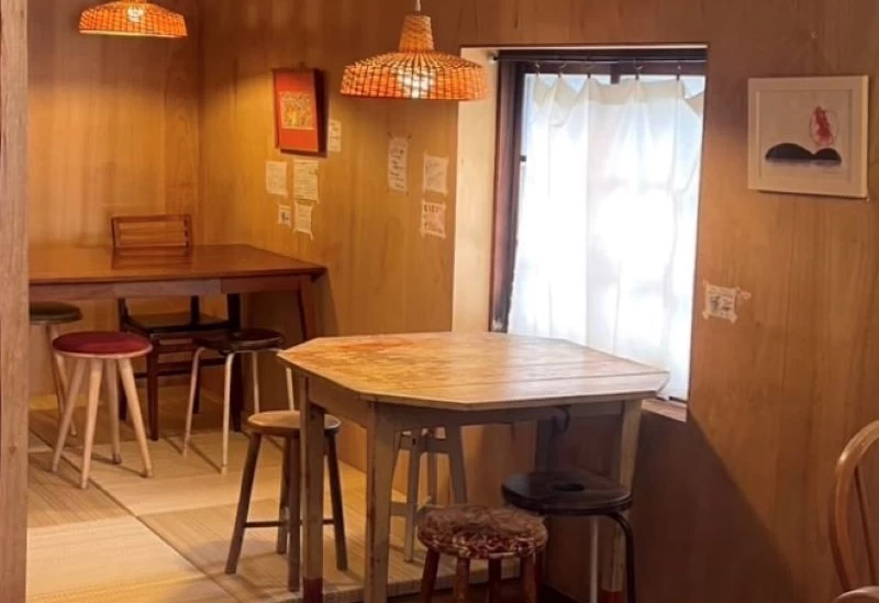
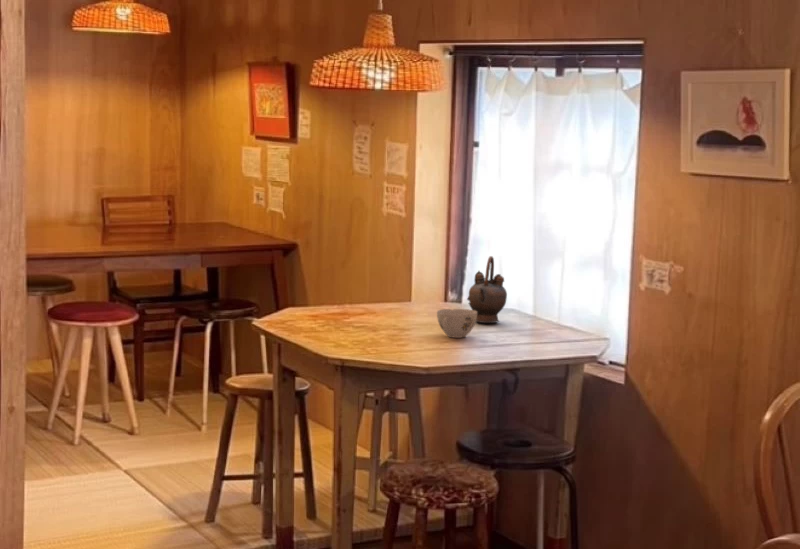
+ teapot (486, 289)
+ teacup (454, 324)
